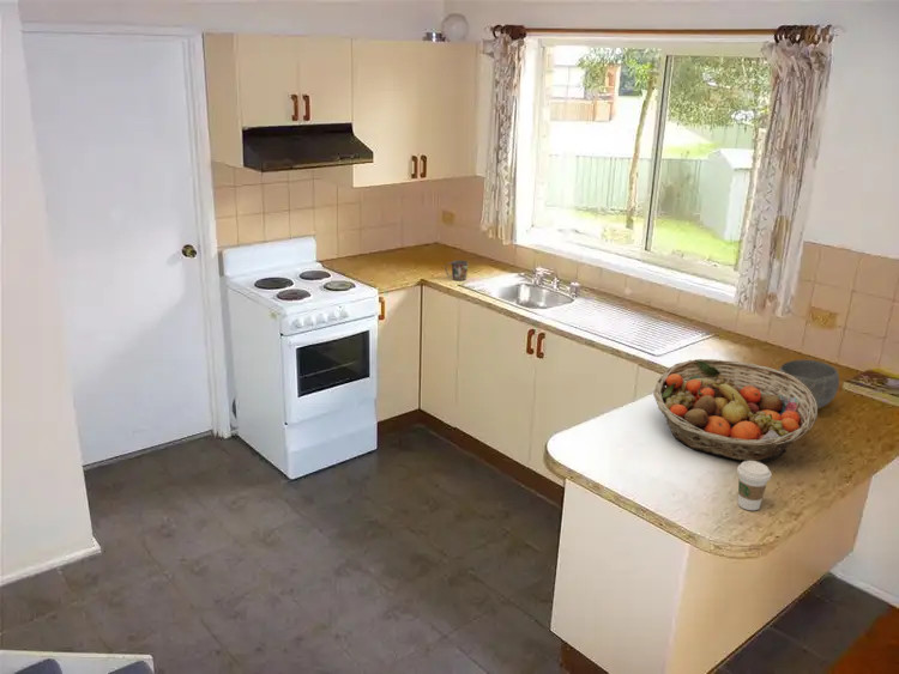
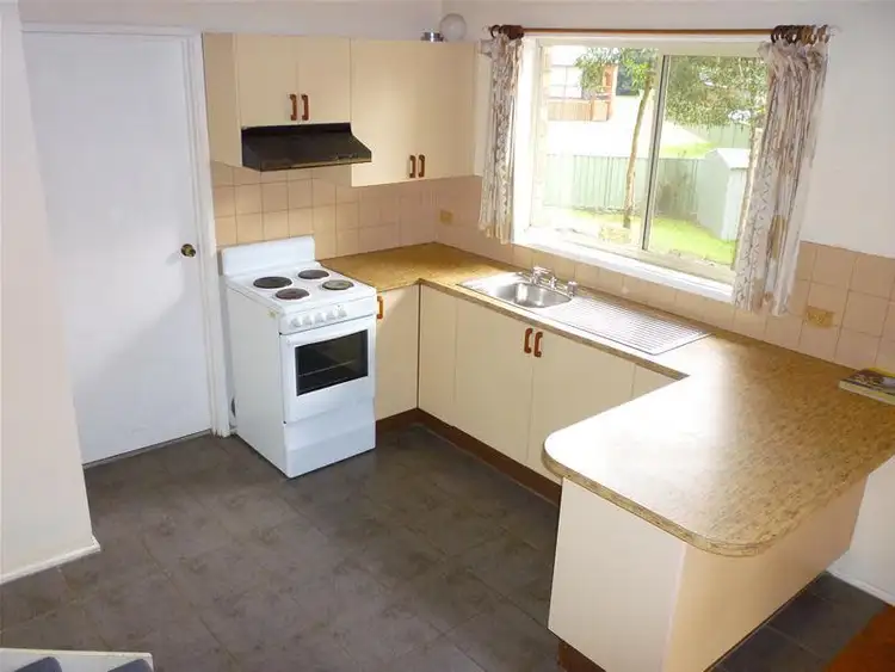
- bowl (806, 385)
- mug (455, 269)
- coffee cup (752, 486)
- fruit basket (731, 408)
